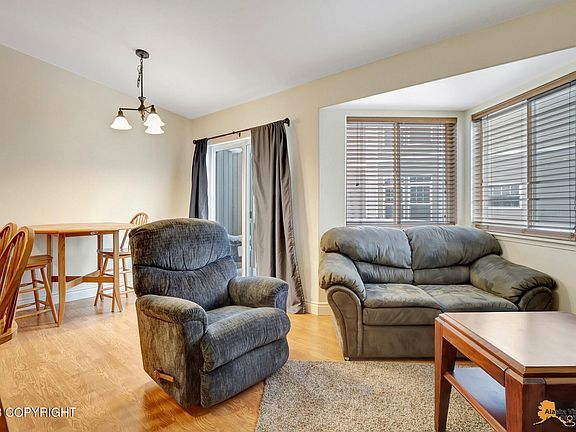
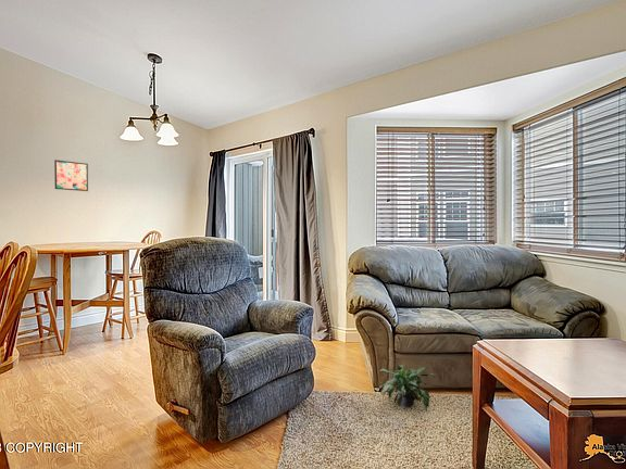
+ potted plant (405, 384)
+ wall art (72, 176)
